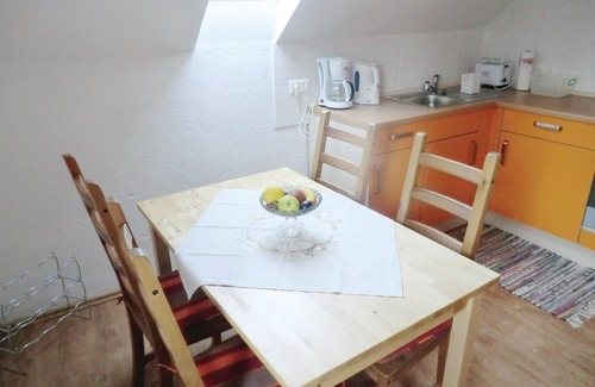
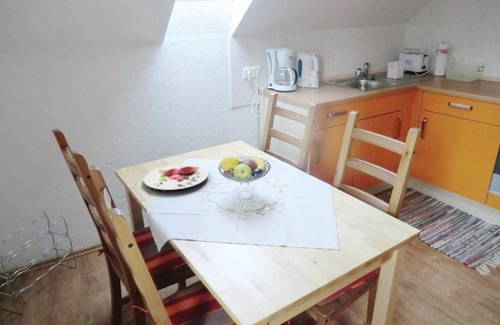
+ plate (176, 175)
